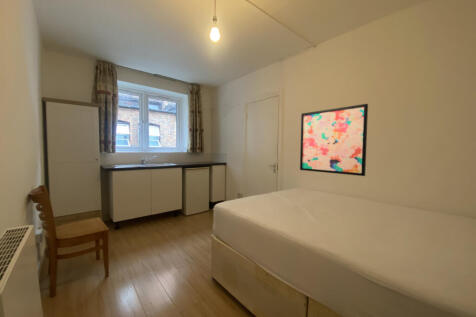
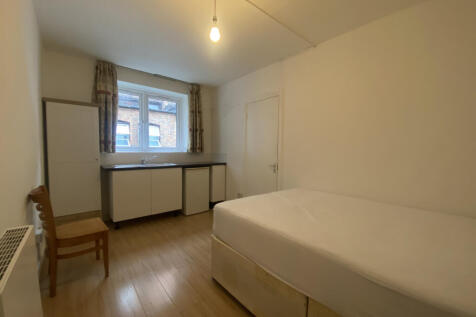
- wall art (329, 141)
